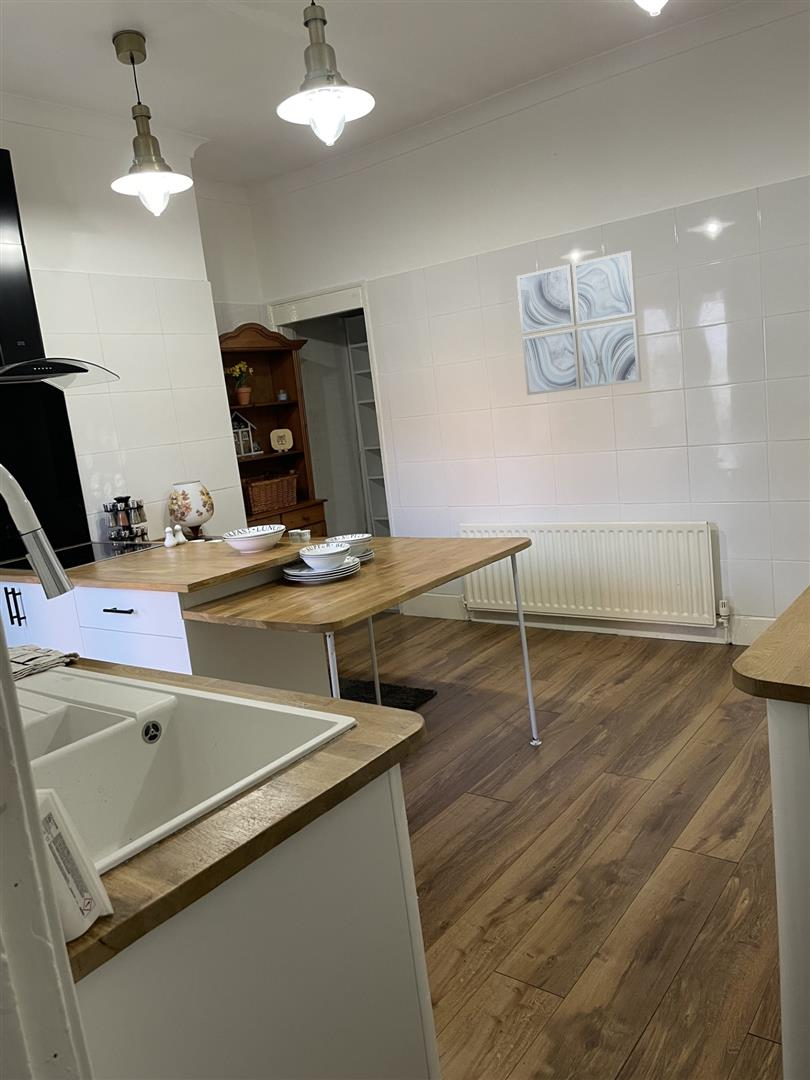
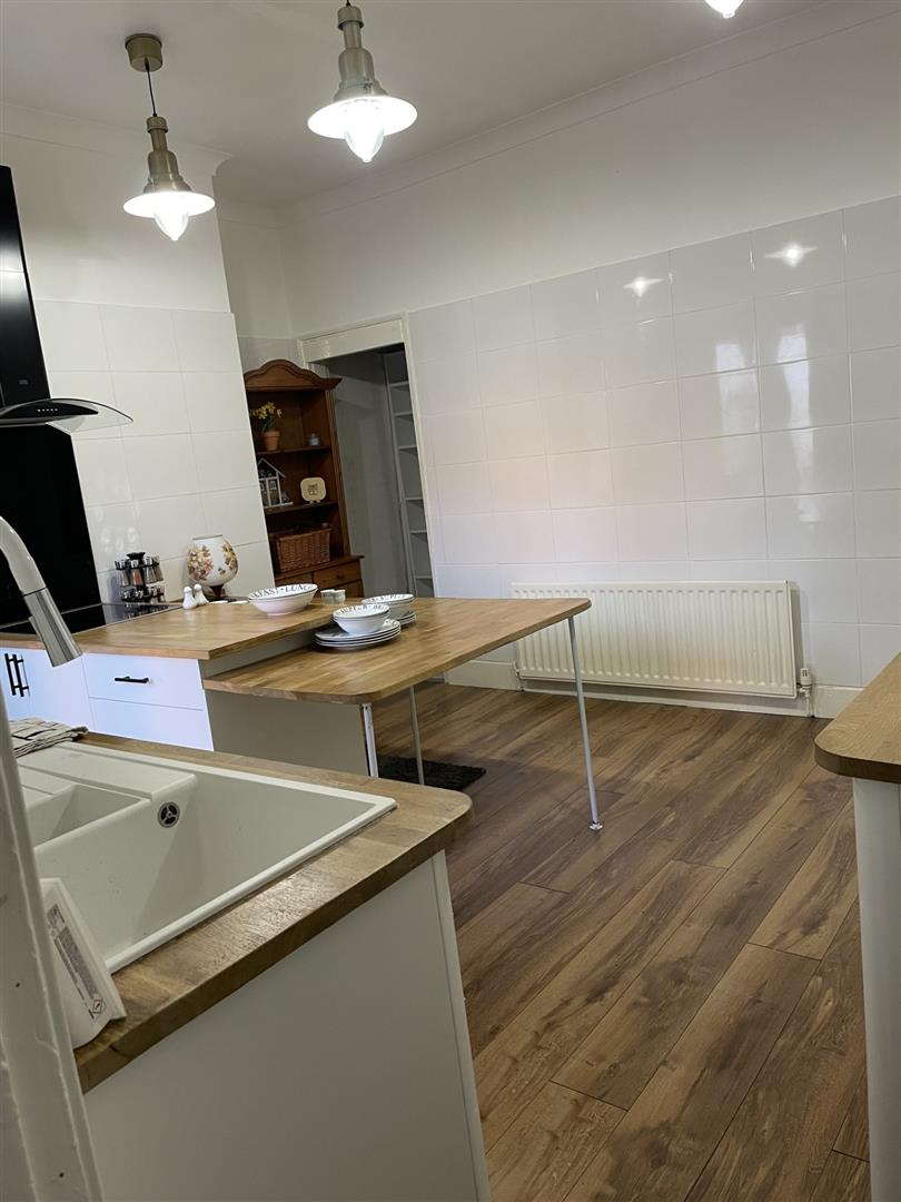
- wall art (576, 325)
